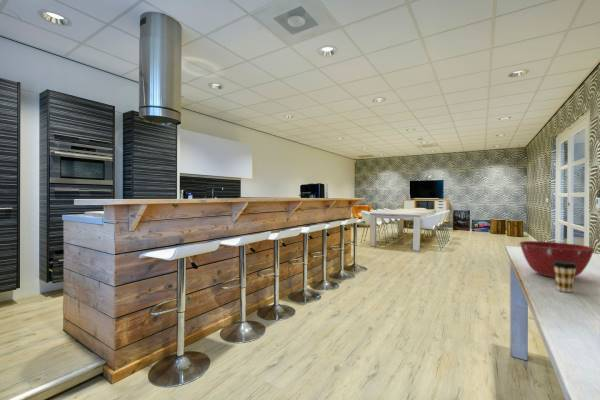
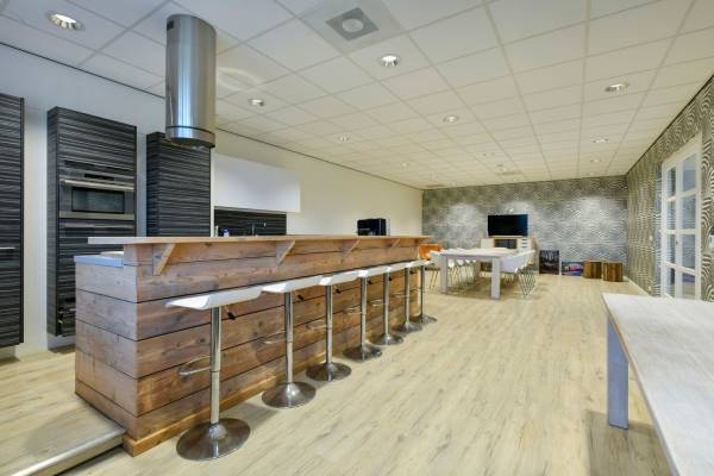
- coffee cup (564, 276)
- mixing bowl (554, 259)
